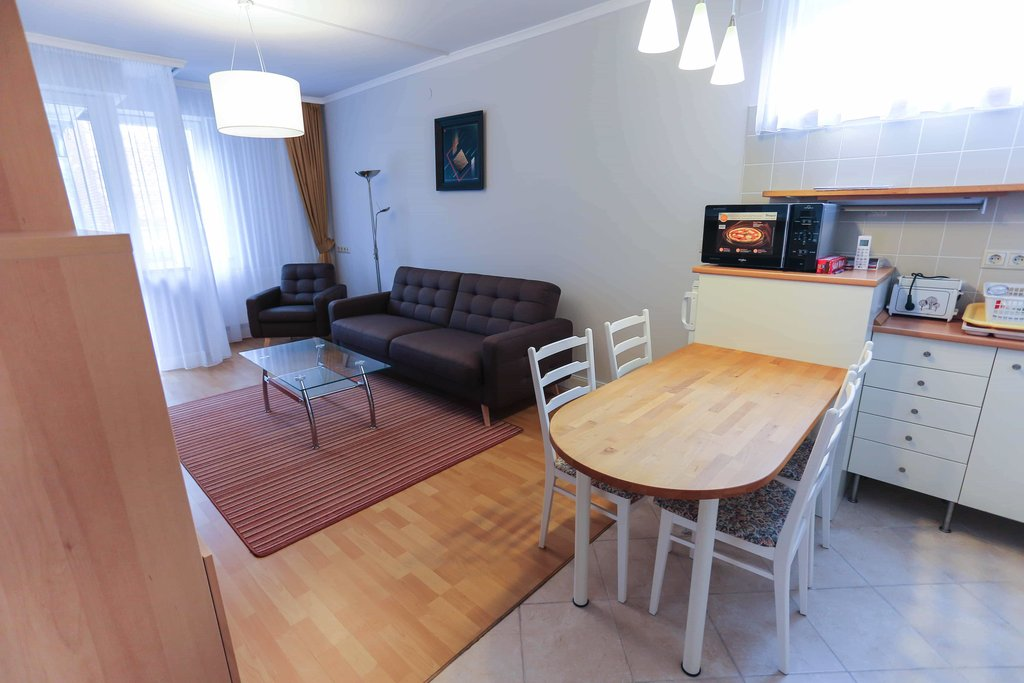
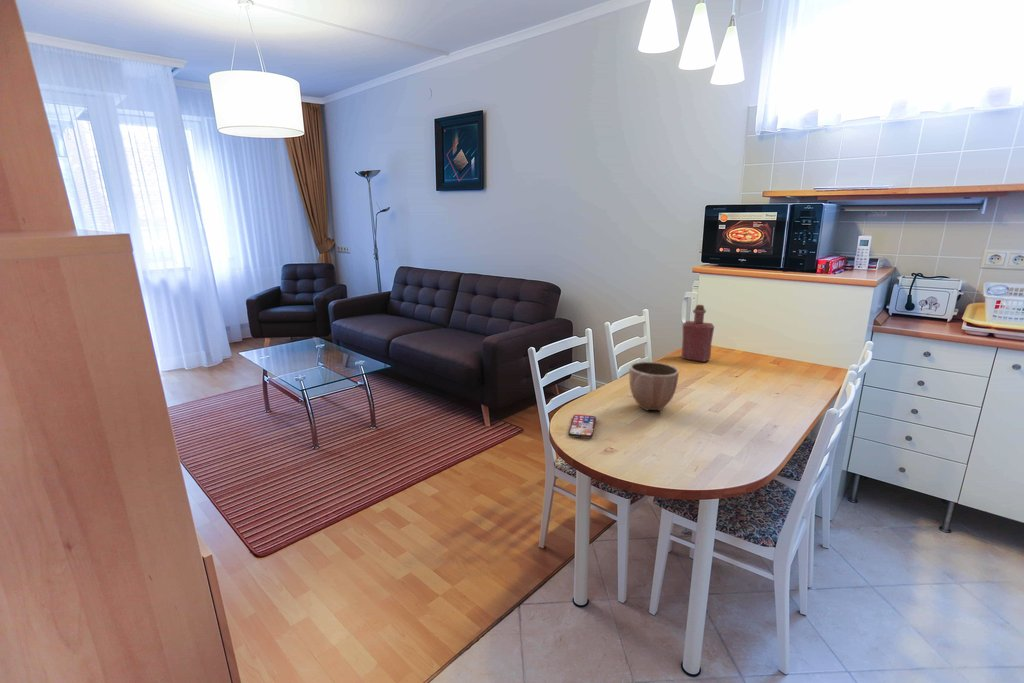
+ decorative bowl (652, 388)
+ bottle (697, 332)
+ smartphone (582, 425)
